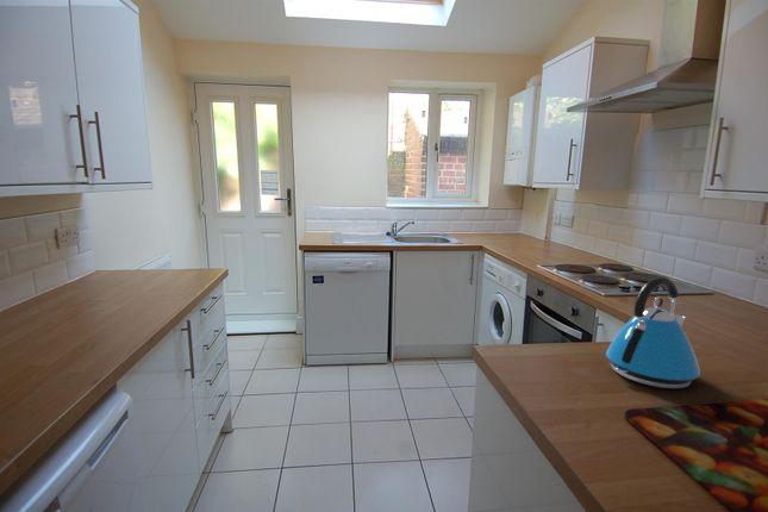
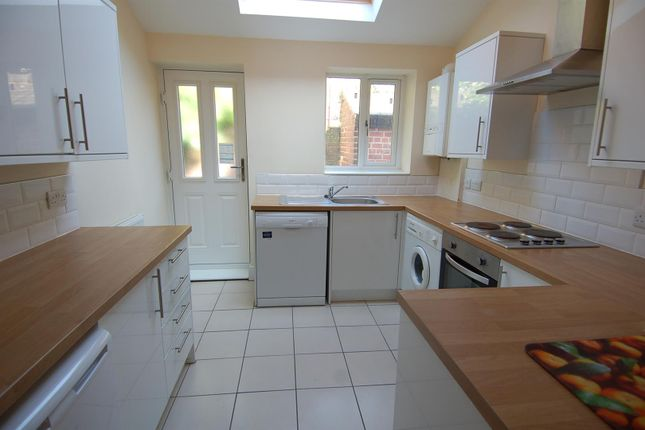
- kettle (653, 325)
